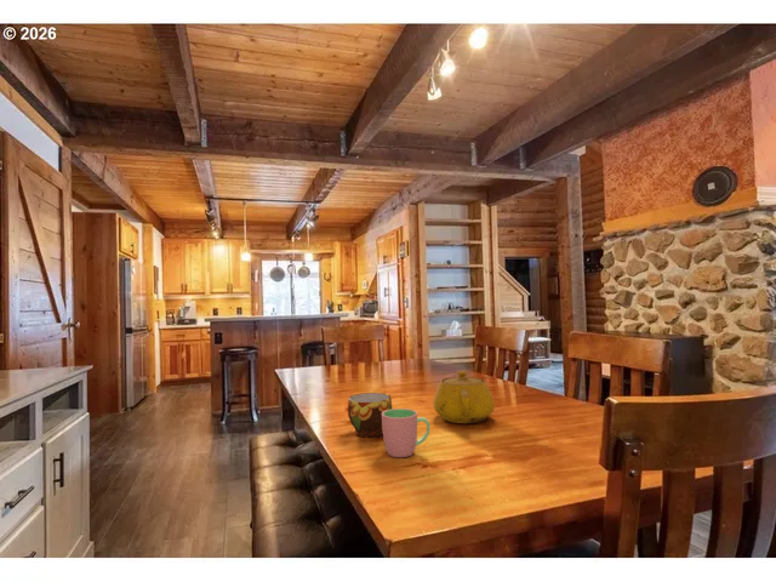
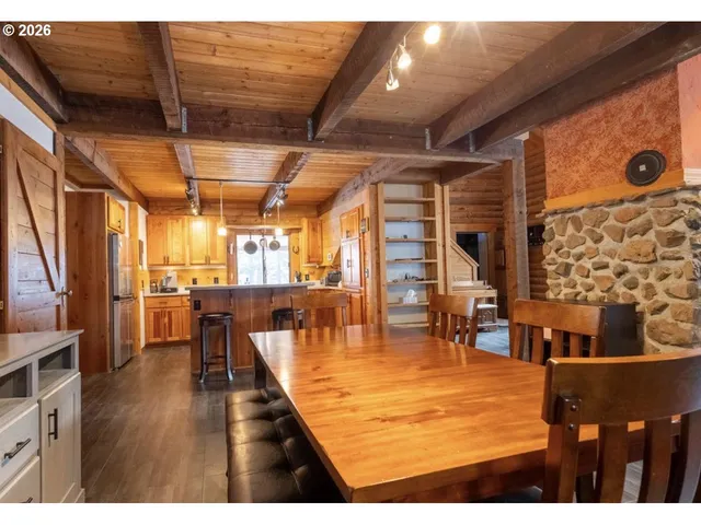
- cup (370, 413)
- teapot (462, 393)
- cup (406, 432)
